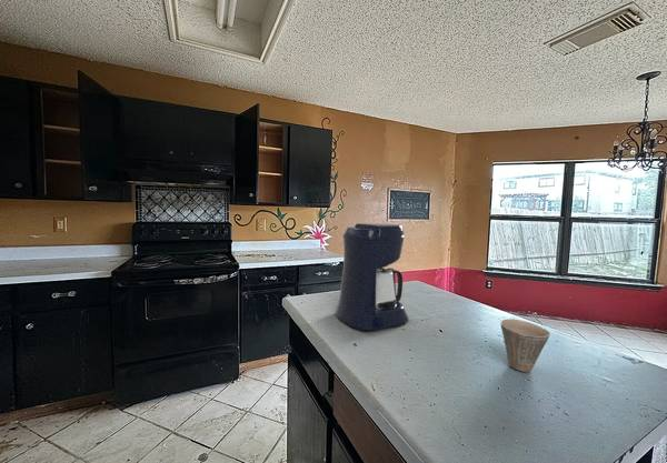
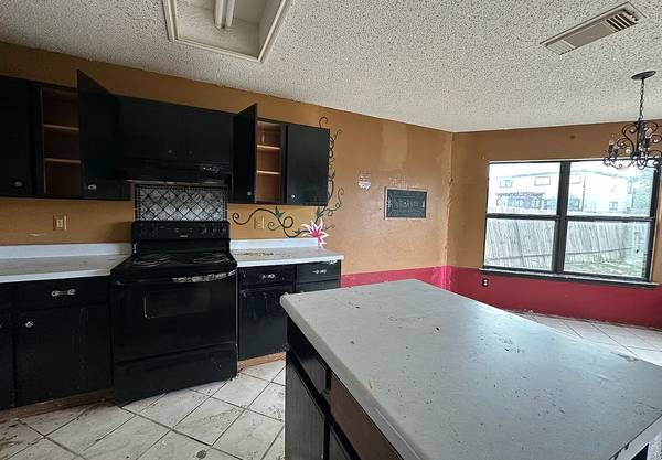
- coffee maker (371, 271)
- cup (522, 346)
